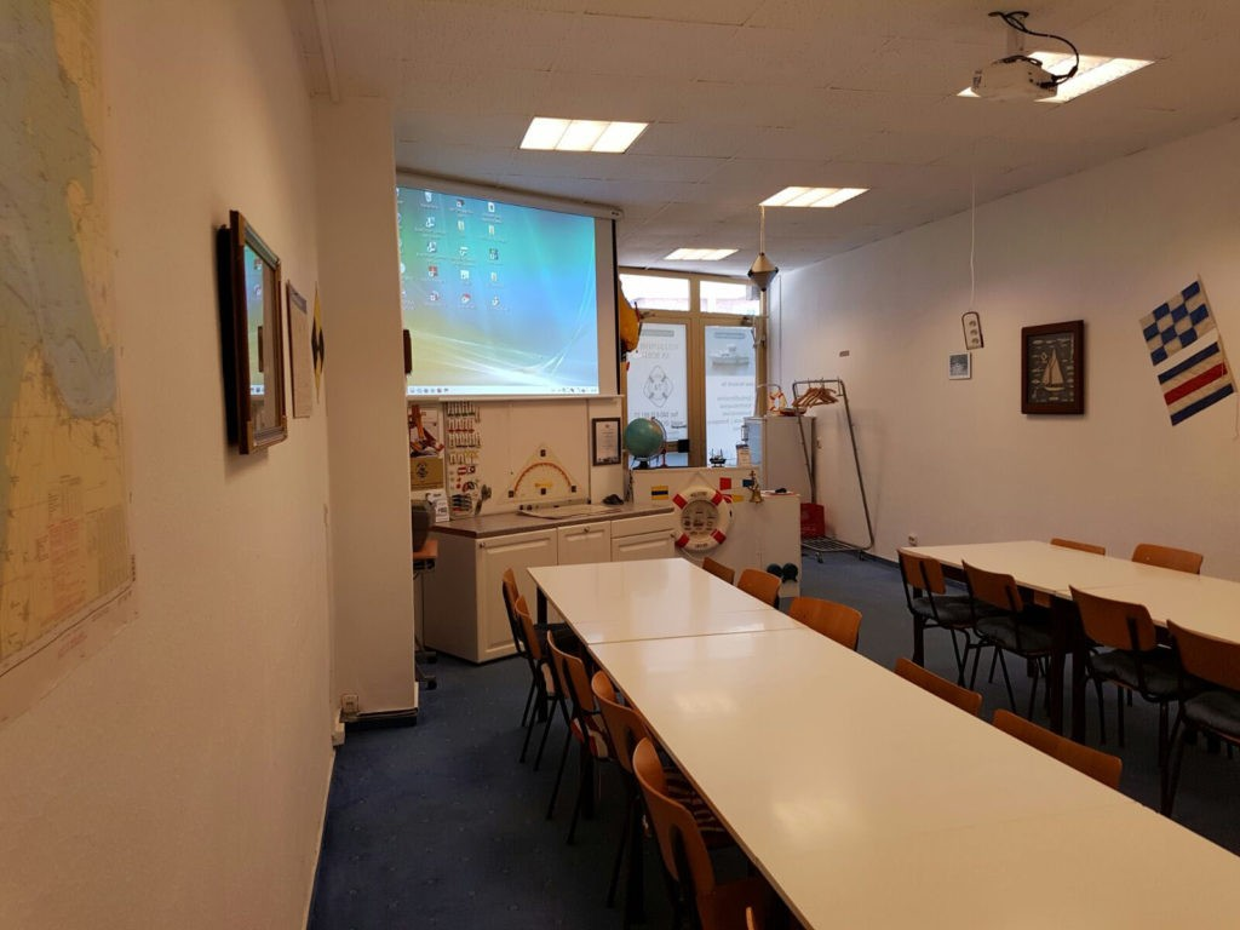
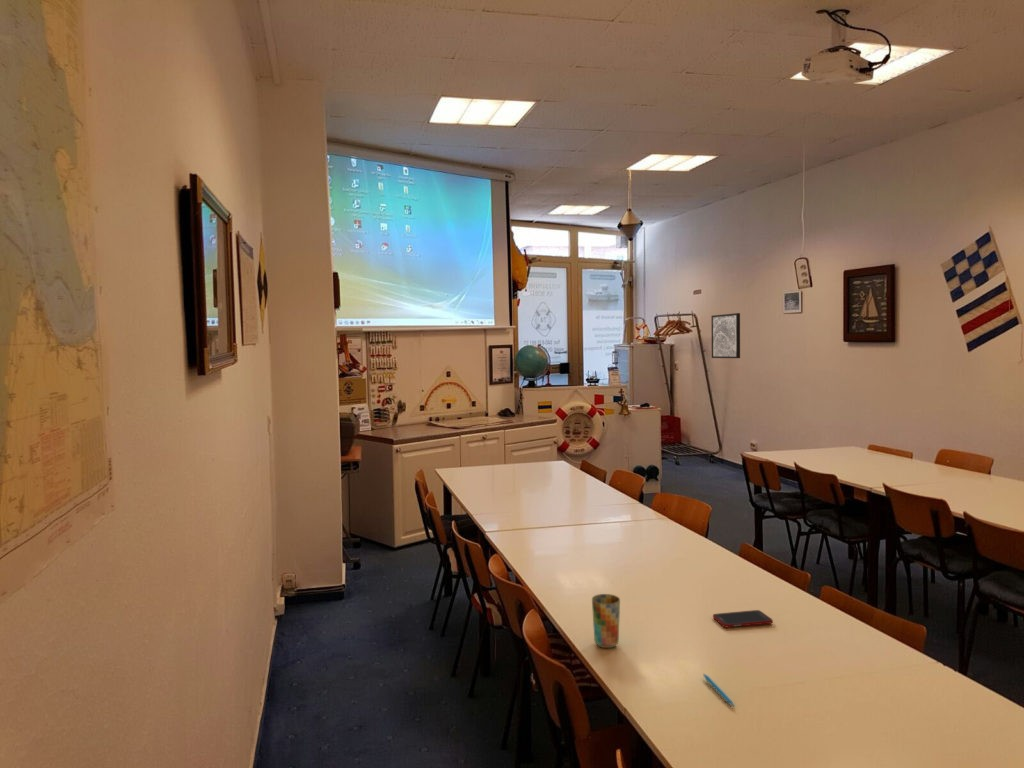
+ cup (606, 621)
+ cell phone (742, 618)
+ wall art (725, 336)
+ pen (718, 689)
